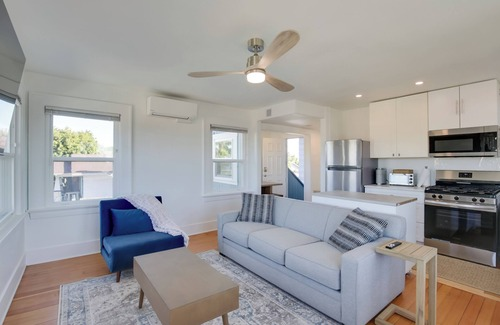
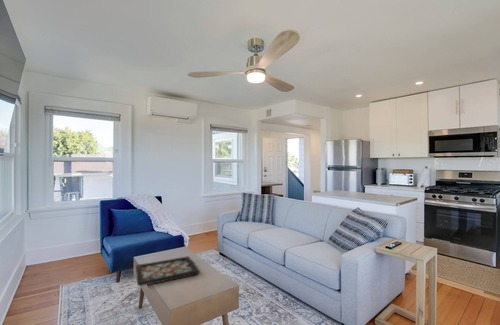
+ decorative tray (166, 269)
